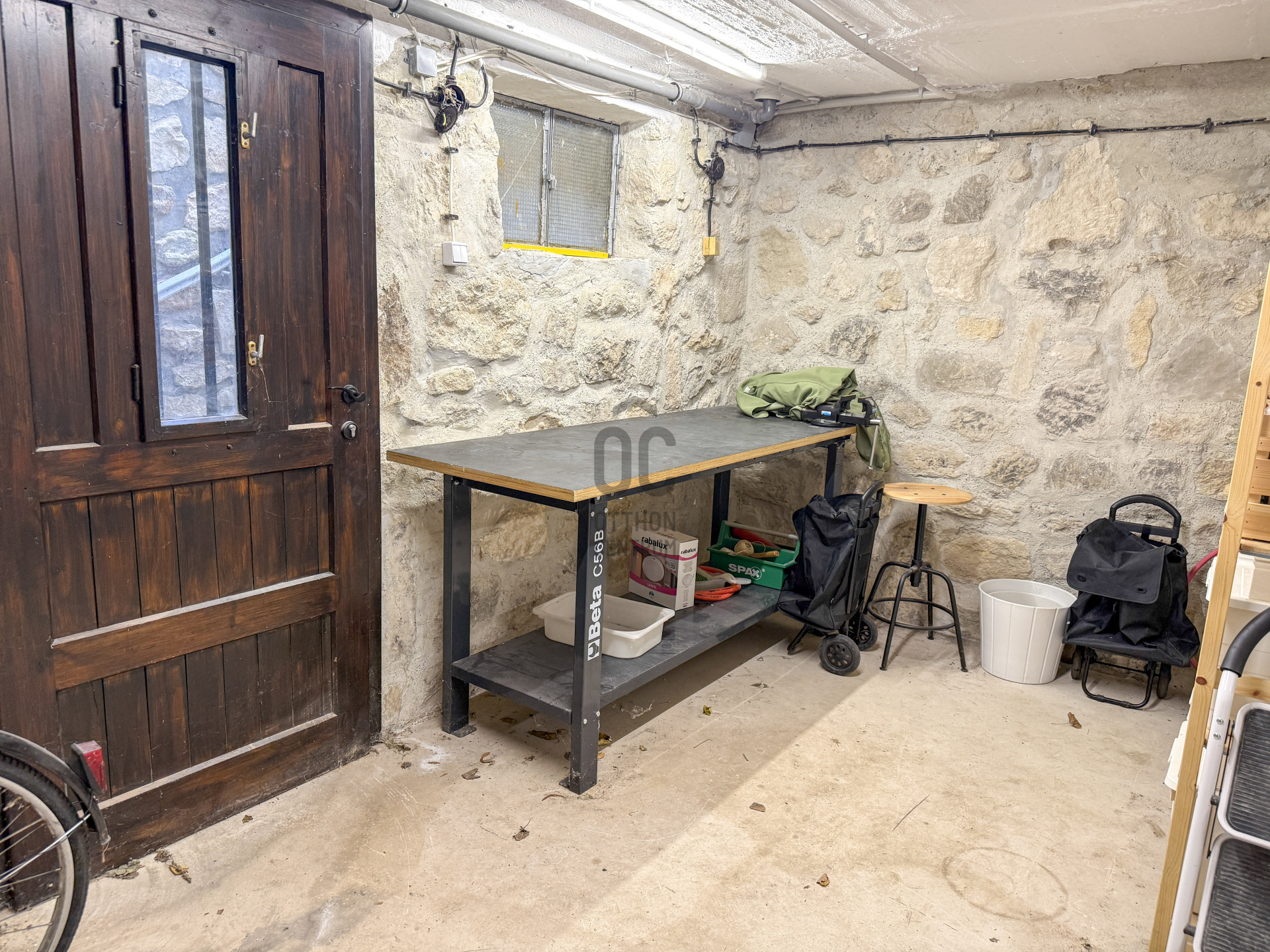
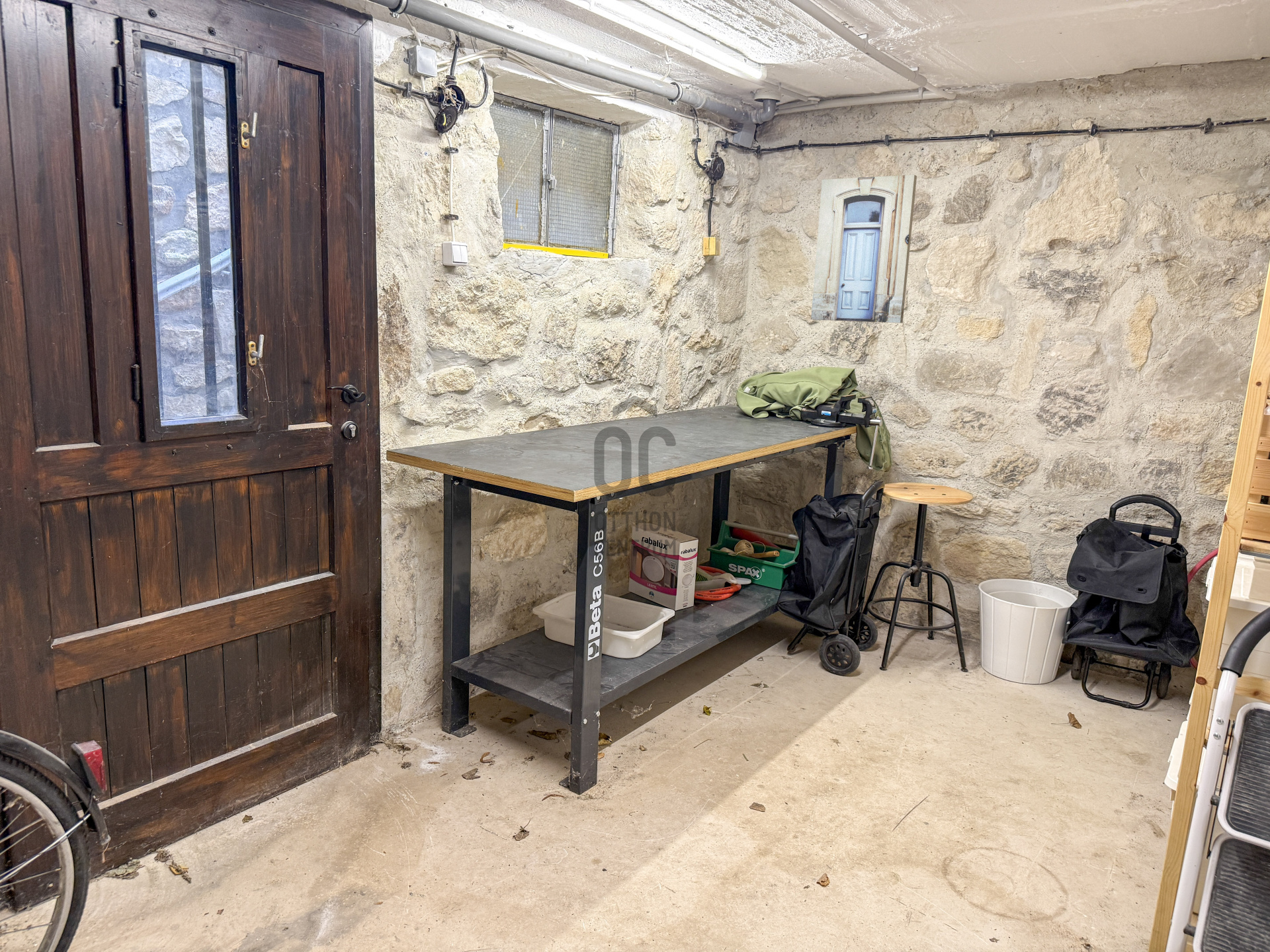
+ wall art (862, 250)
